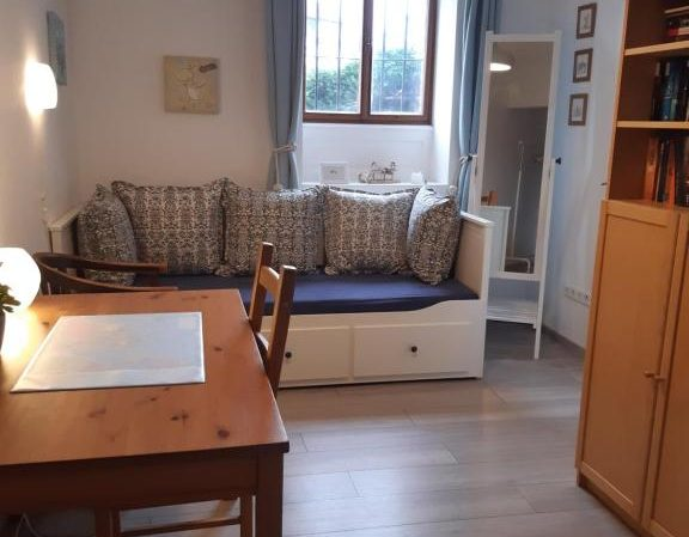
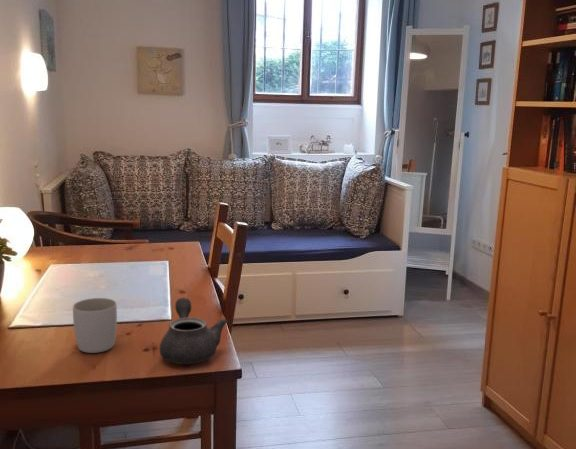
+ mug (95, 322)
+ teapot (190, 328)
